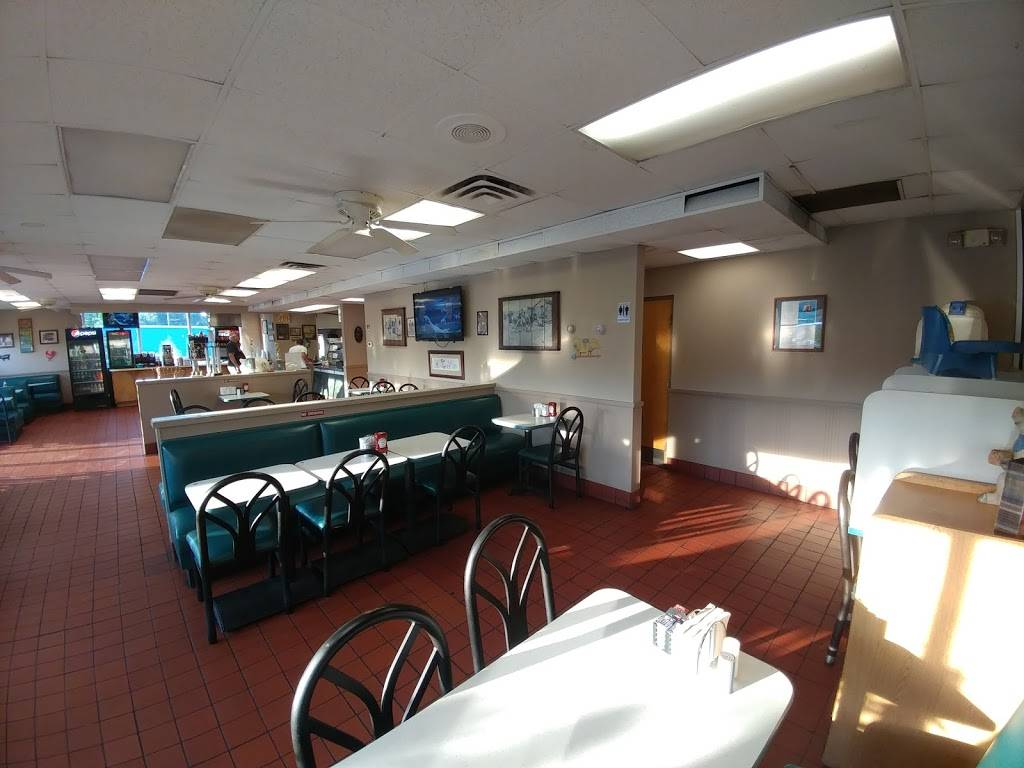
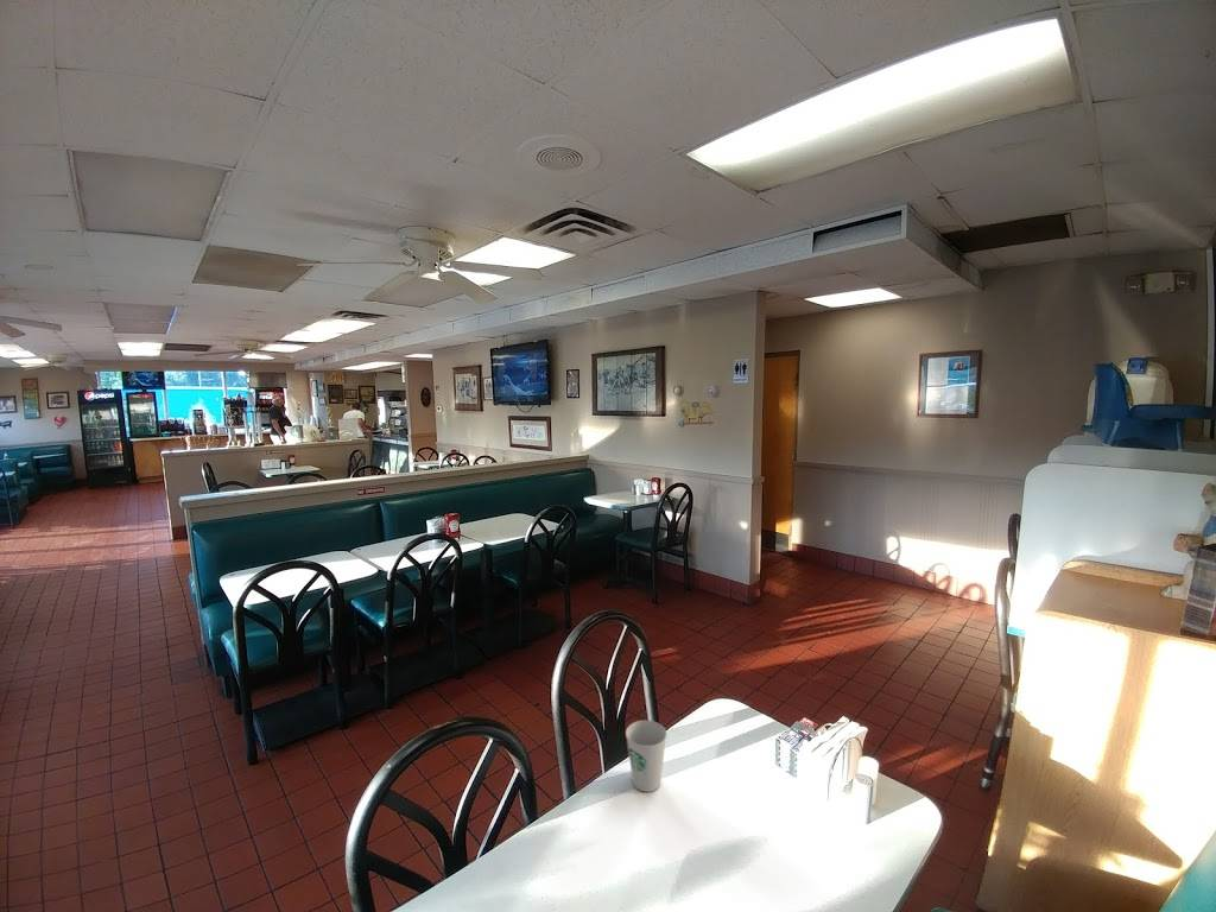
+ paper cup (646, 756)
